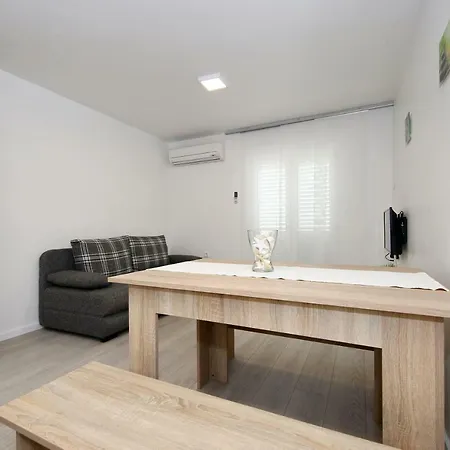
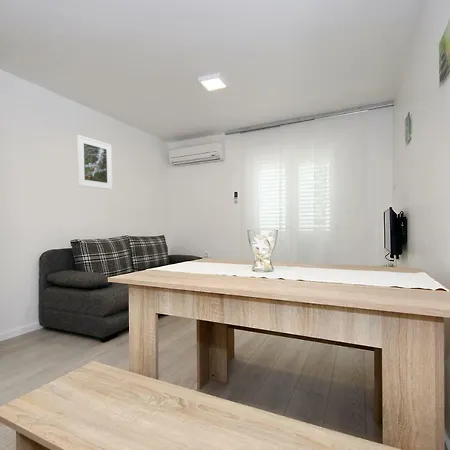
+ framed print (95, 163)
